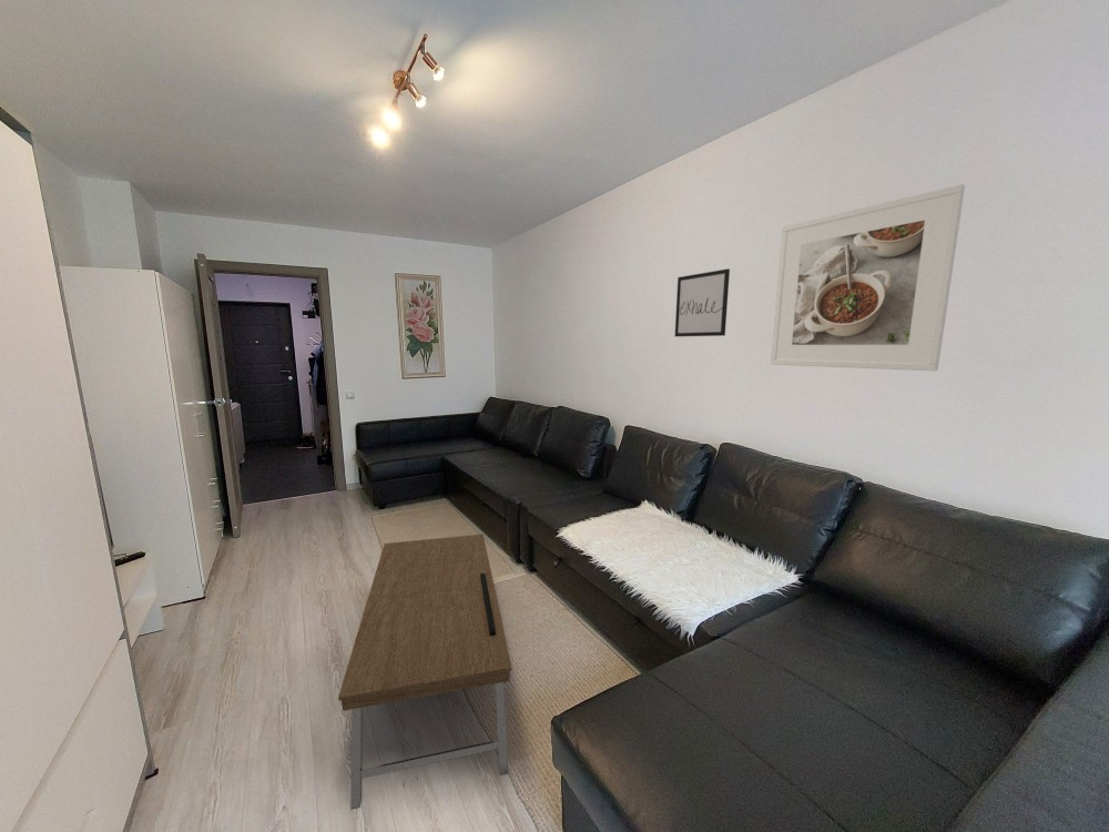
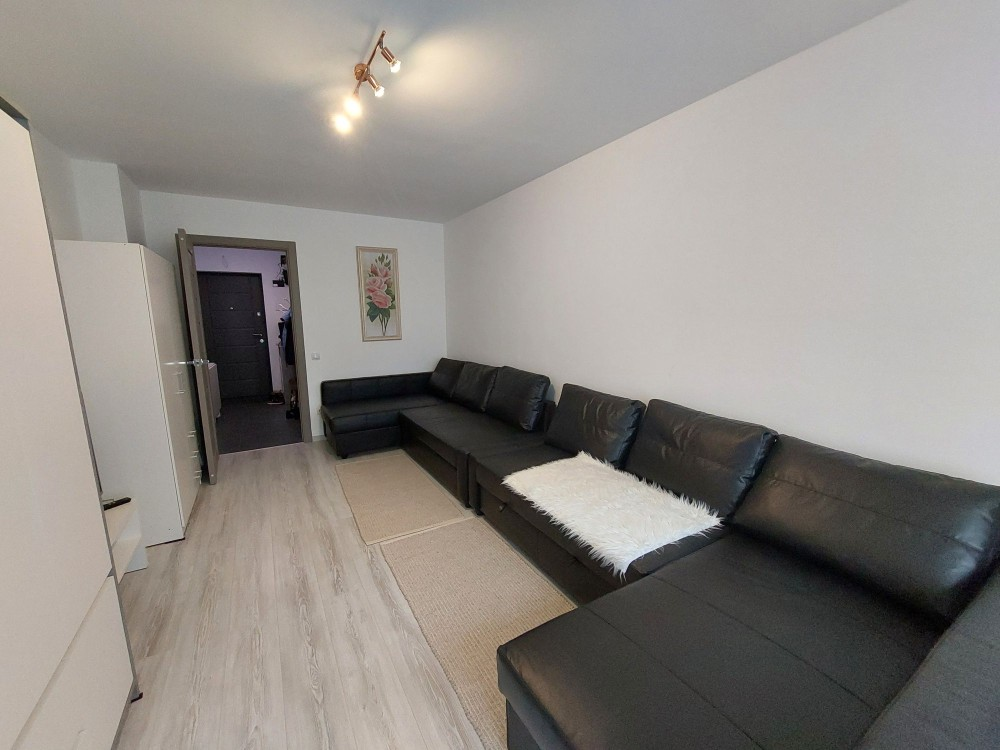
- wall art (700, 305)
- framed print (851, 290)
- coffee table (434, 621)
